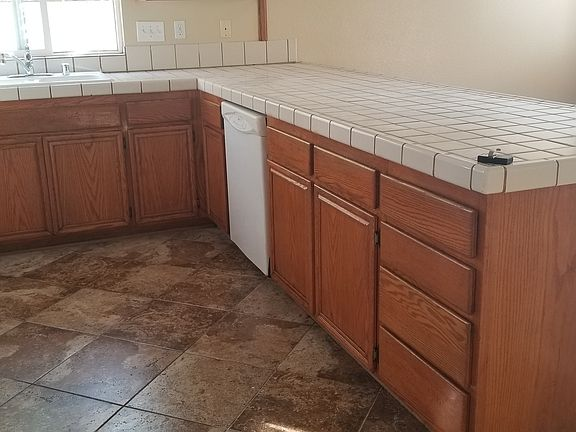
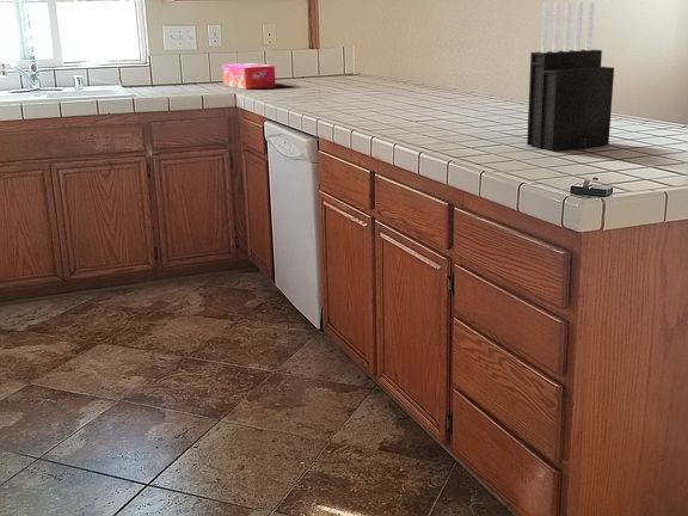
+ tissue box (247, 75)
+ knife block (573, 75)
